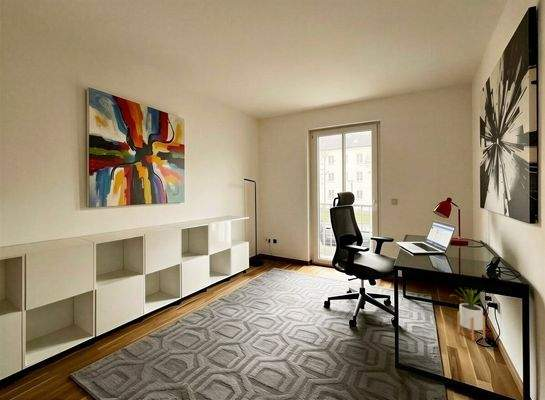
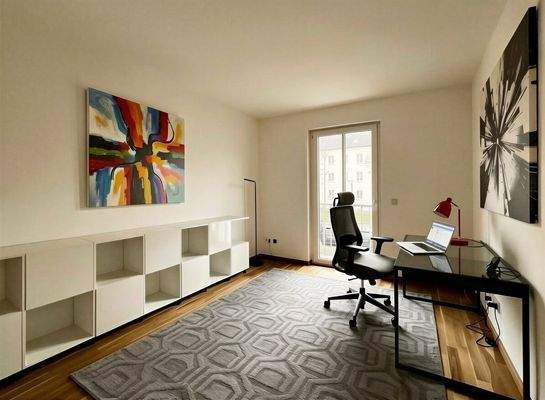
- house plant (472, 298)
